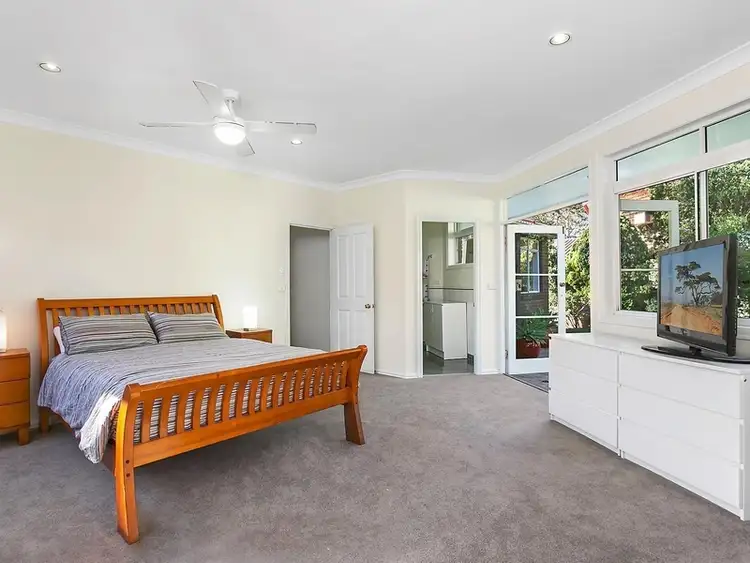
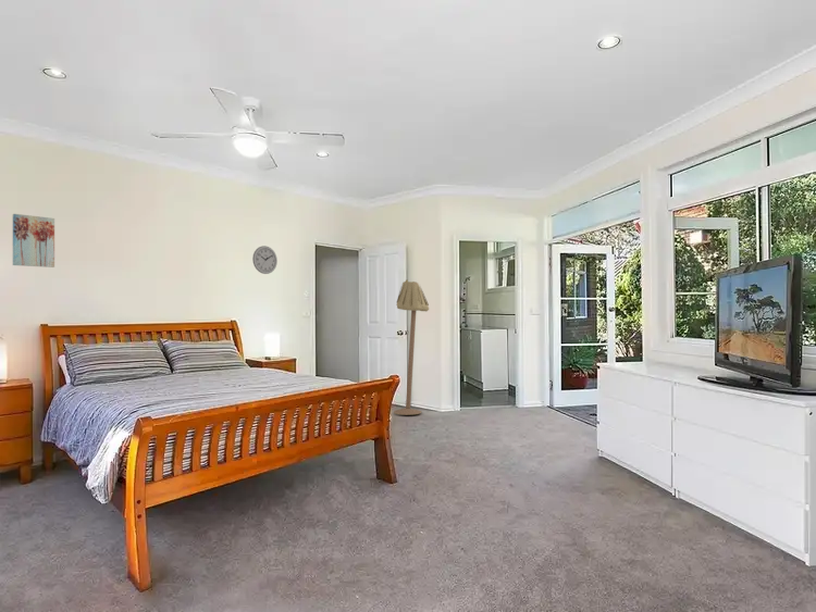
+ floor lamp (411, 345)
+ wall art (34, 240)
+ wall clock (265, 260)
